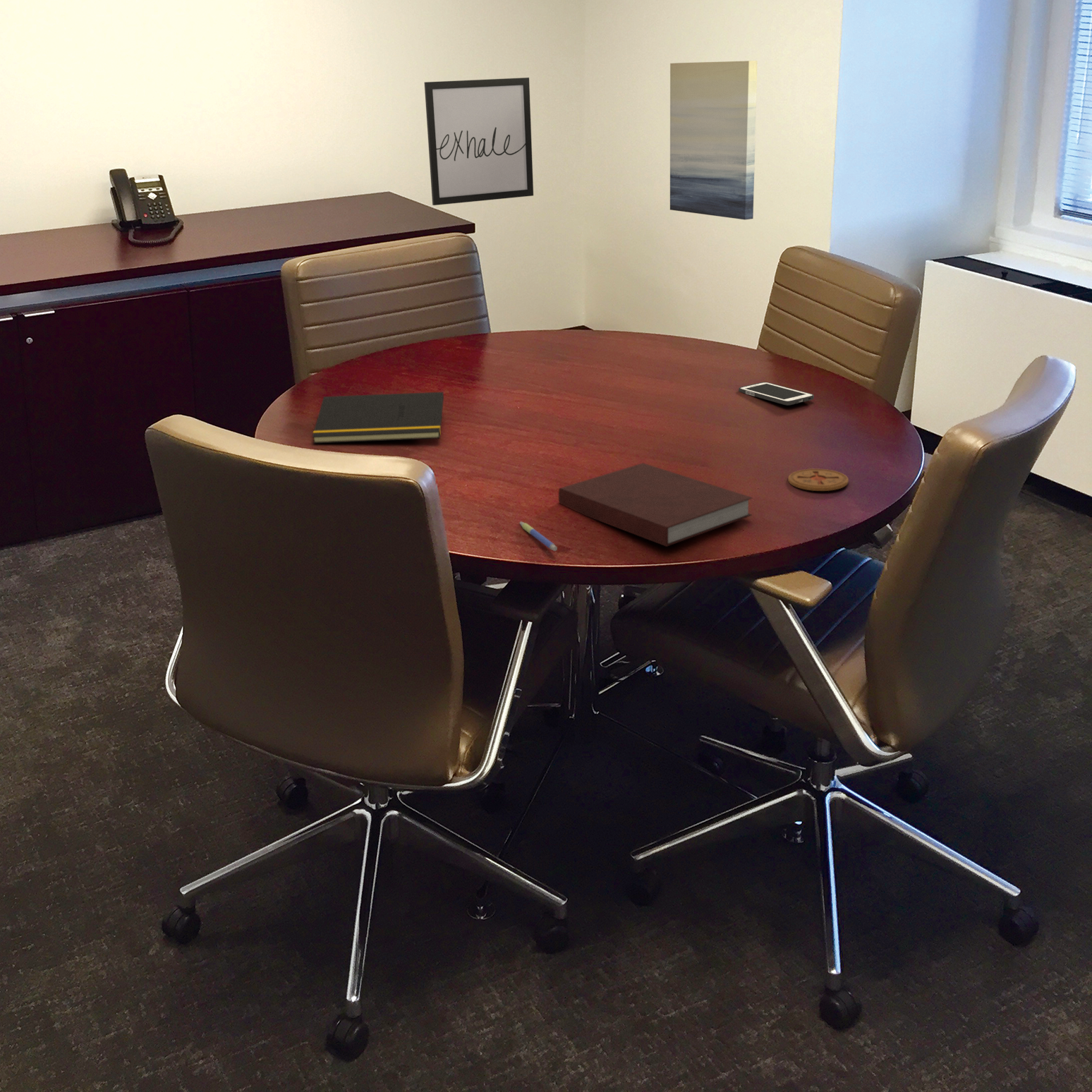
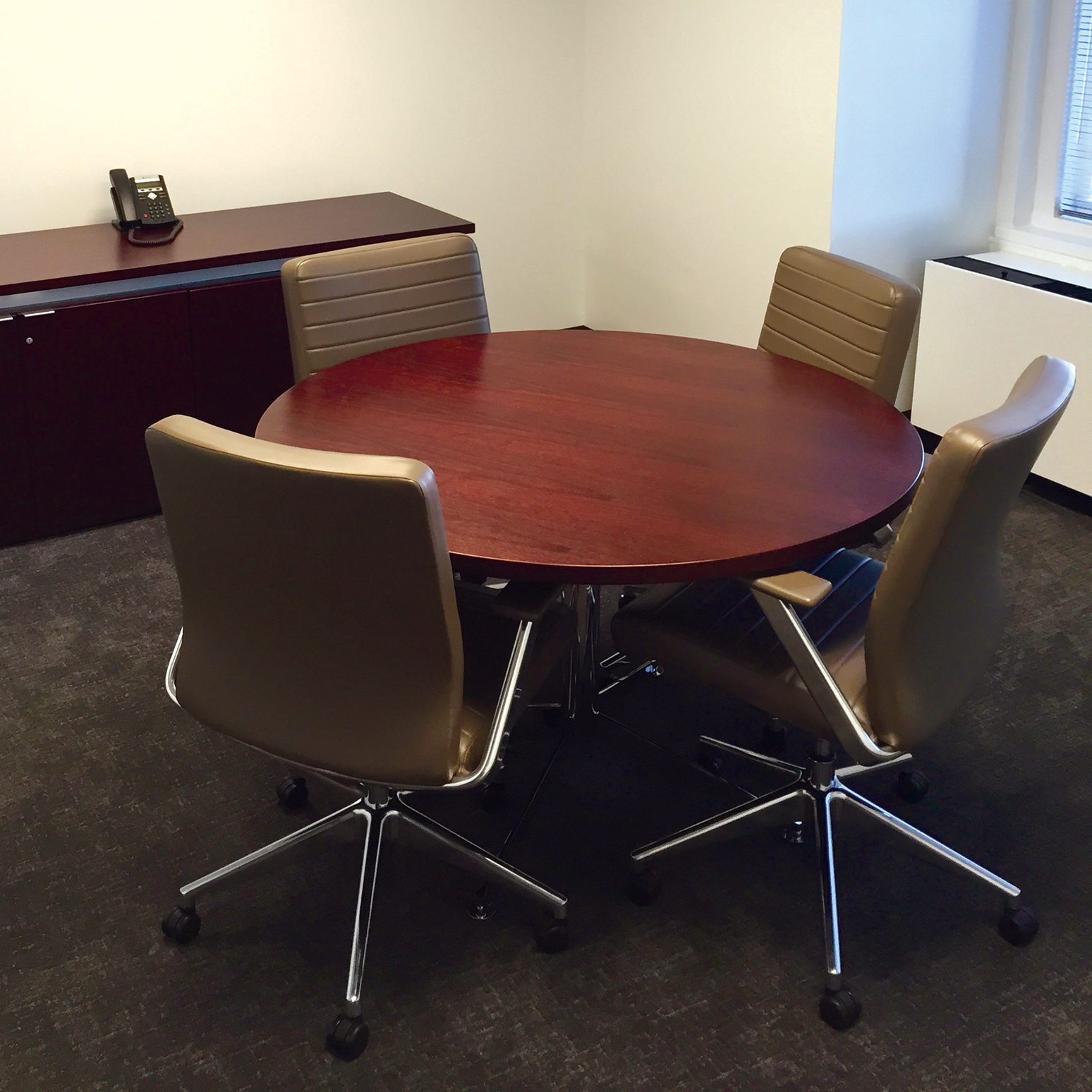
- pen (537, 535)
- wall art (710, 140)
- coaster (818, 479)
- notepad (380, 416)
- notebook (653, 502)
- wall art (480, 141)
- cell phone (775, 393)
